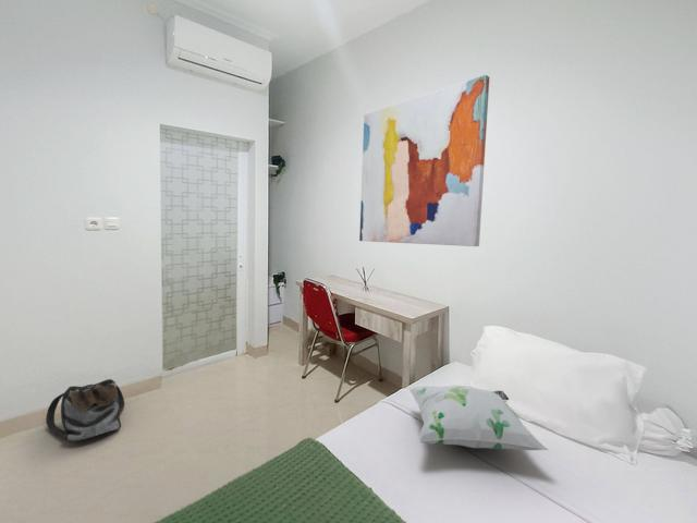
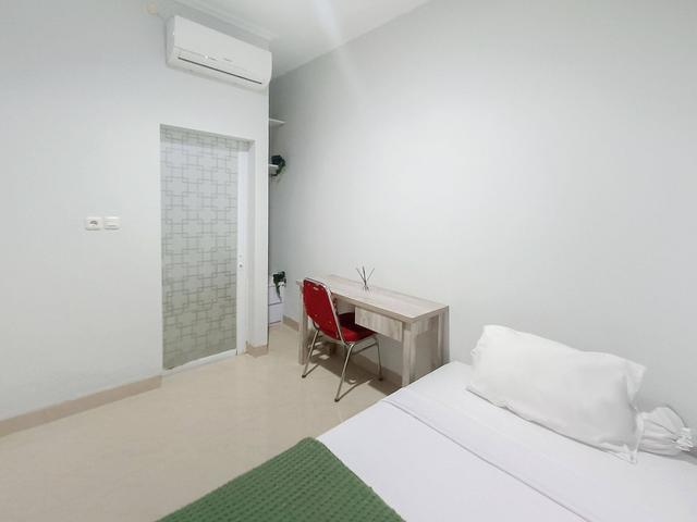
- wall art (414, 171)
- backpack (90, 405)
- decorative pillow (467, 413)
